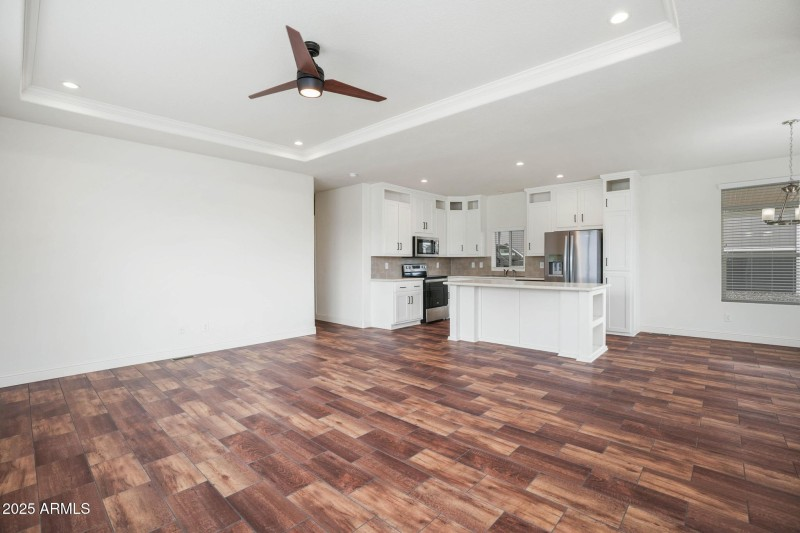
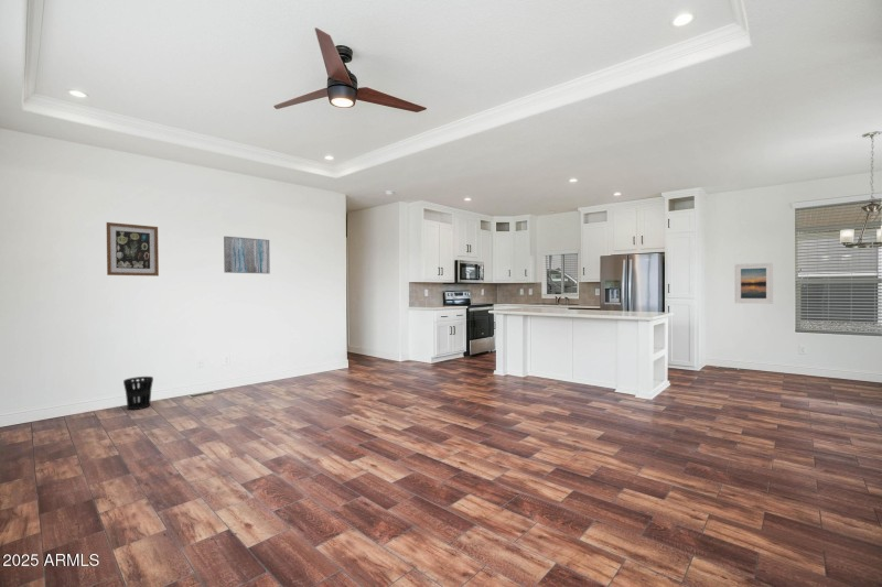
+ wall art (247, 256)
+ wastebasket (138, 392)
+ wall art (133, 250)
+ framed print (753, 283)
